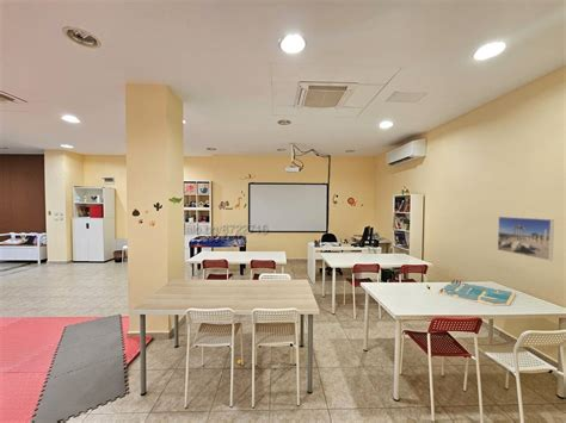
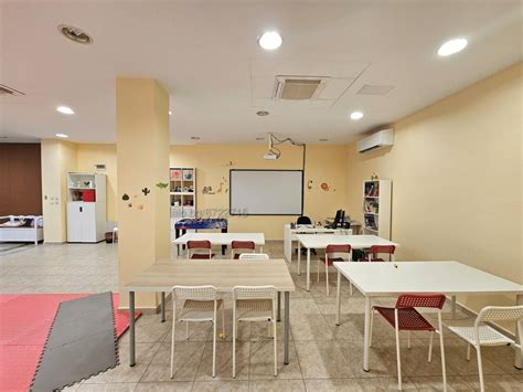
- board game (475, 291)
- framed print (522, 236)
